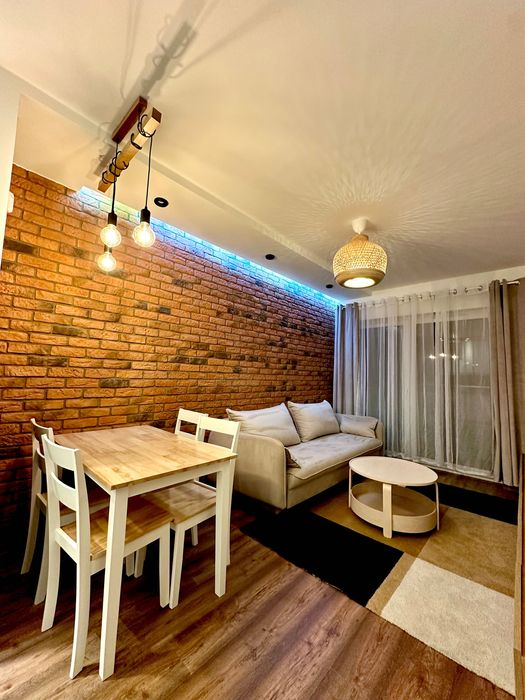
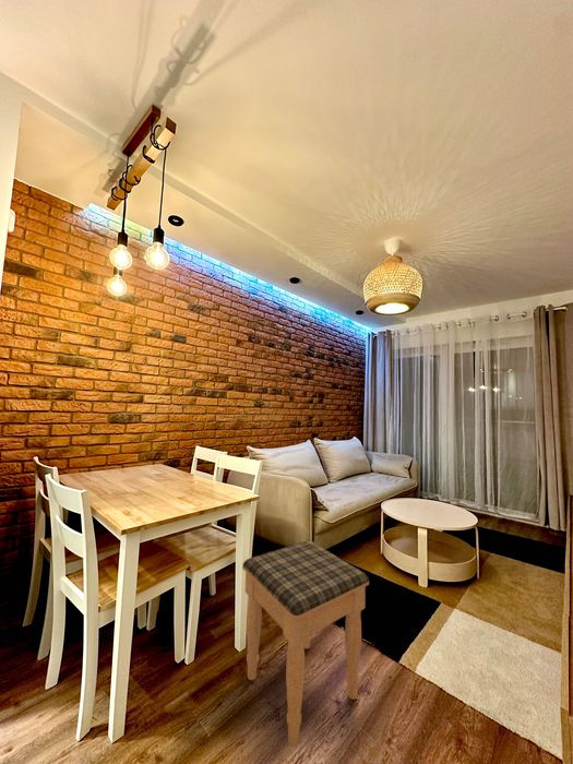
+ footstool (302, 623)
